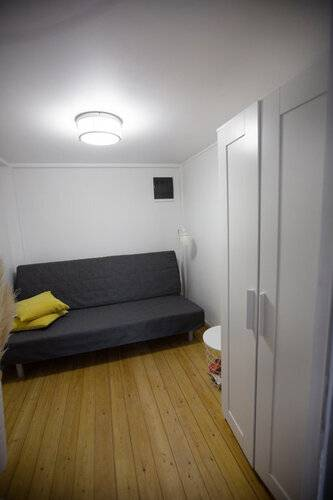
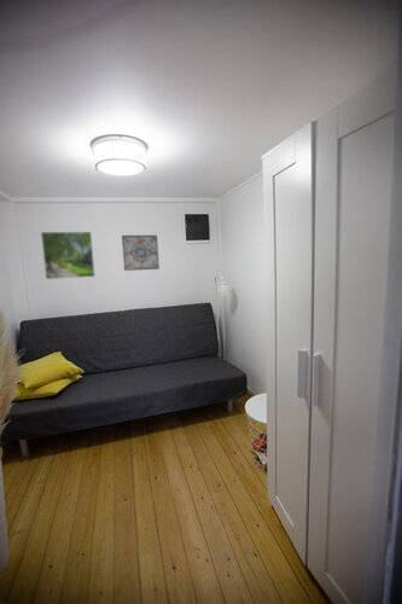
+ wall art (140, 252)
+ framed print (69, 255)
